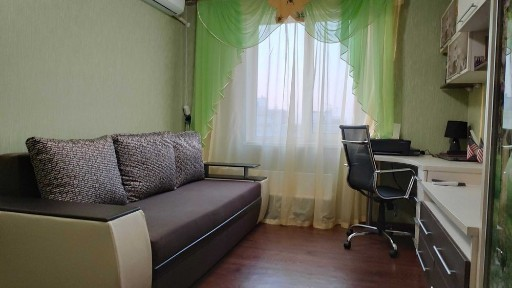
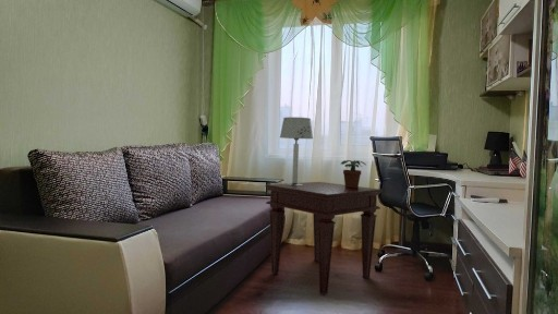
+ table lamp (295, 150)
+ potted plant (352, 173)
+ side table (322, 231)
